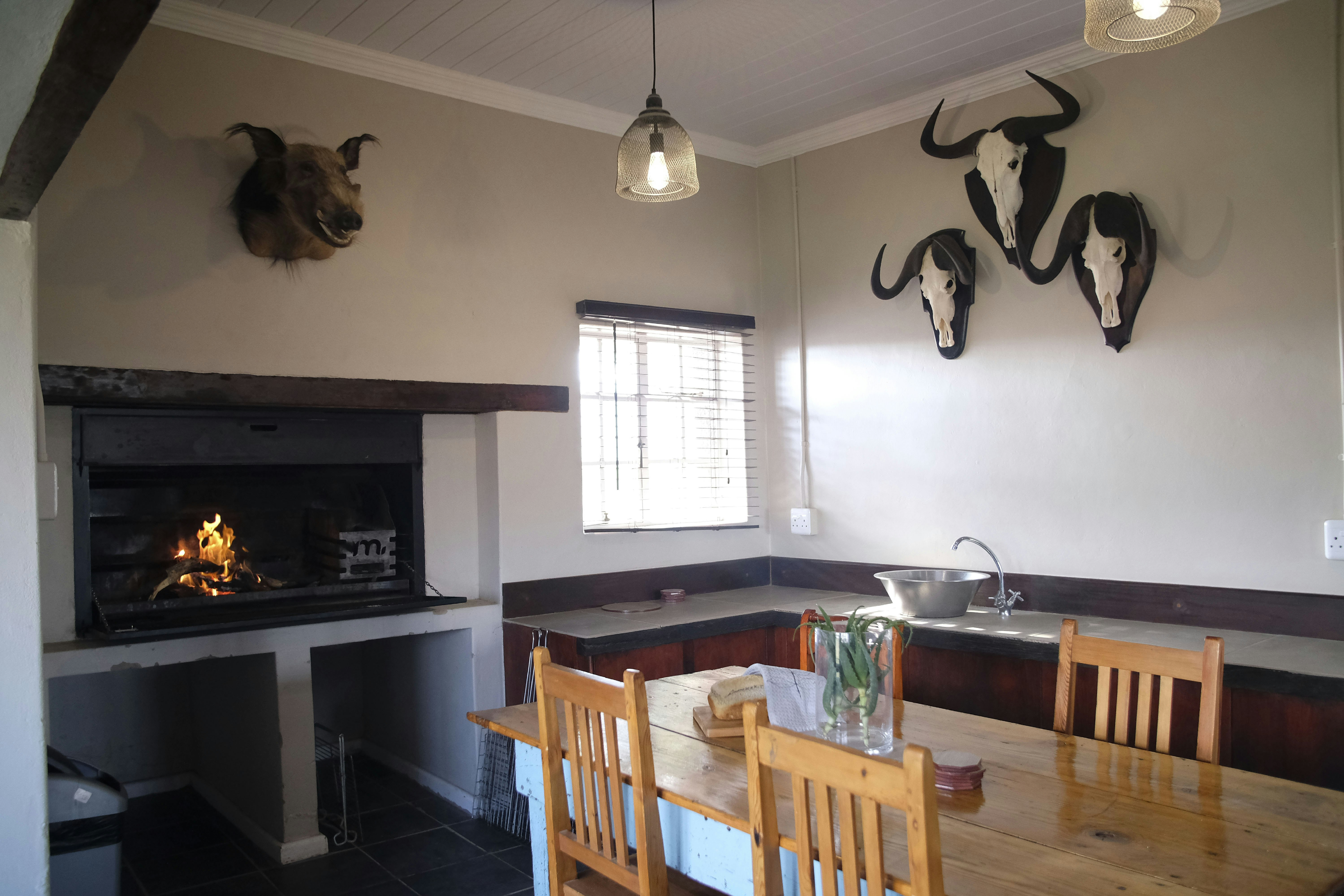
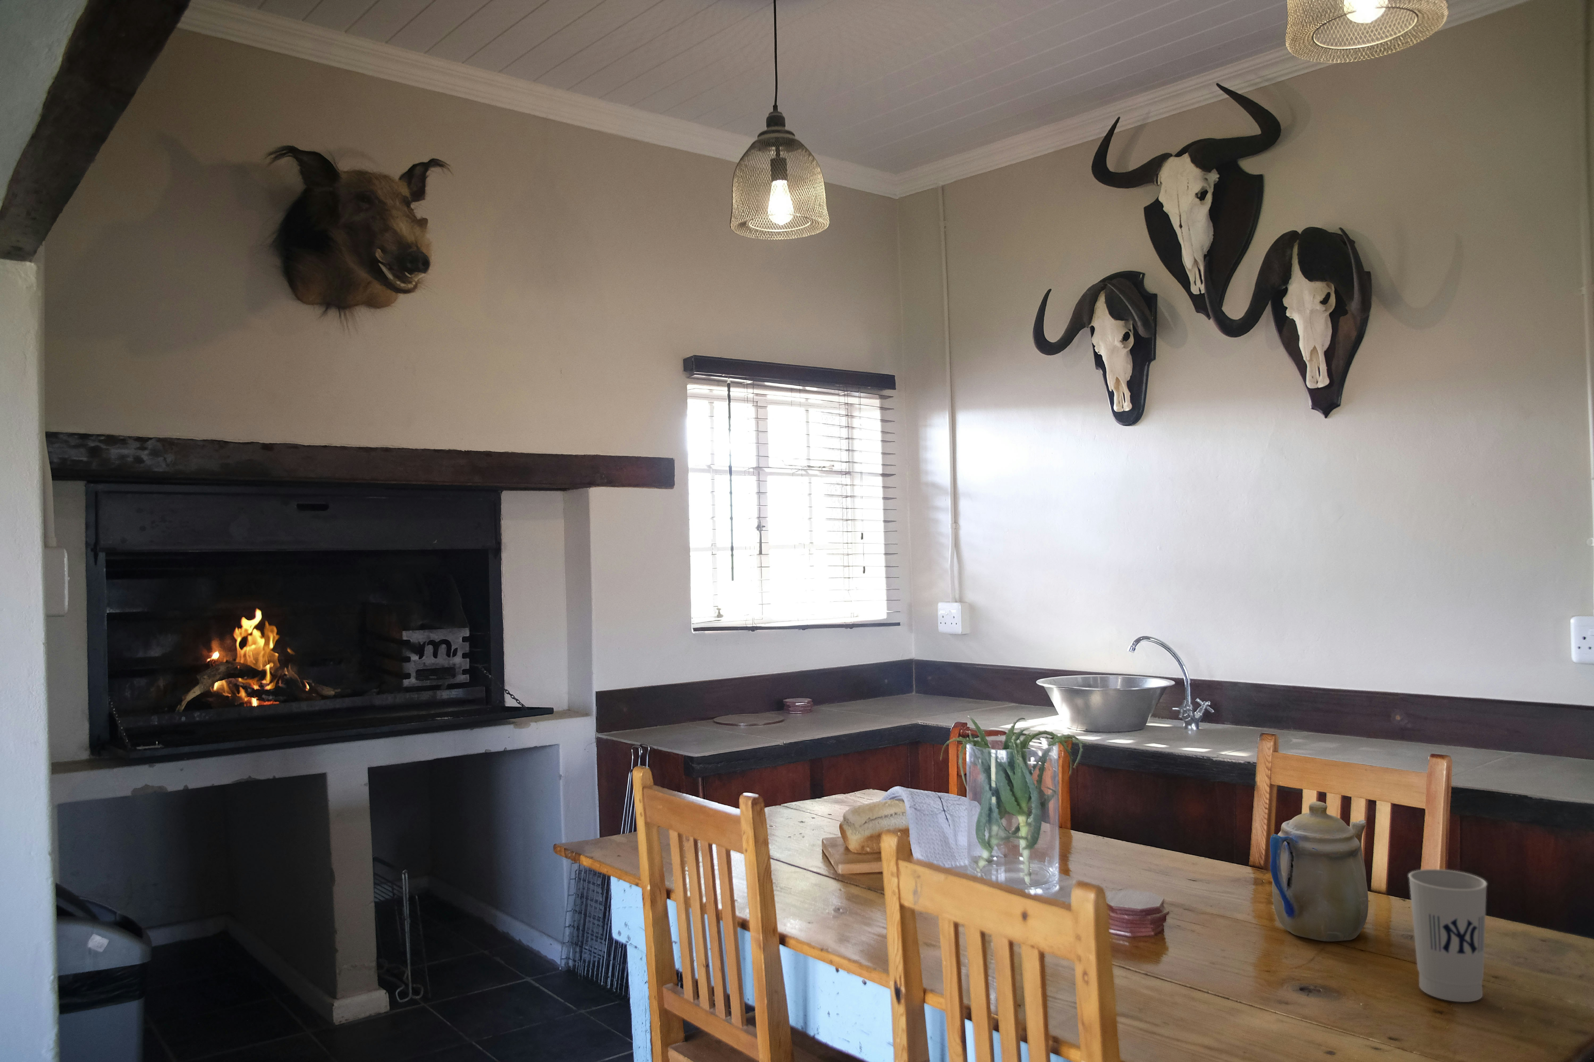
+ teapot (1319, 866)
+ cup (1449, 935)
